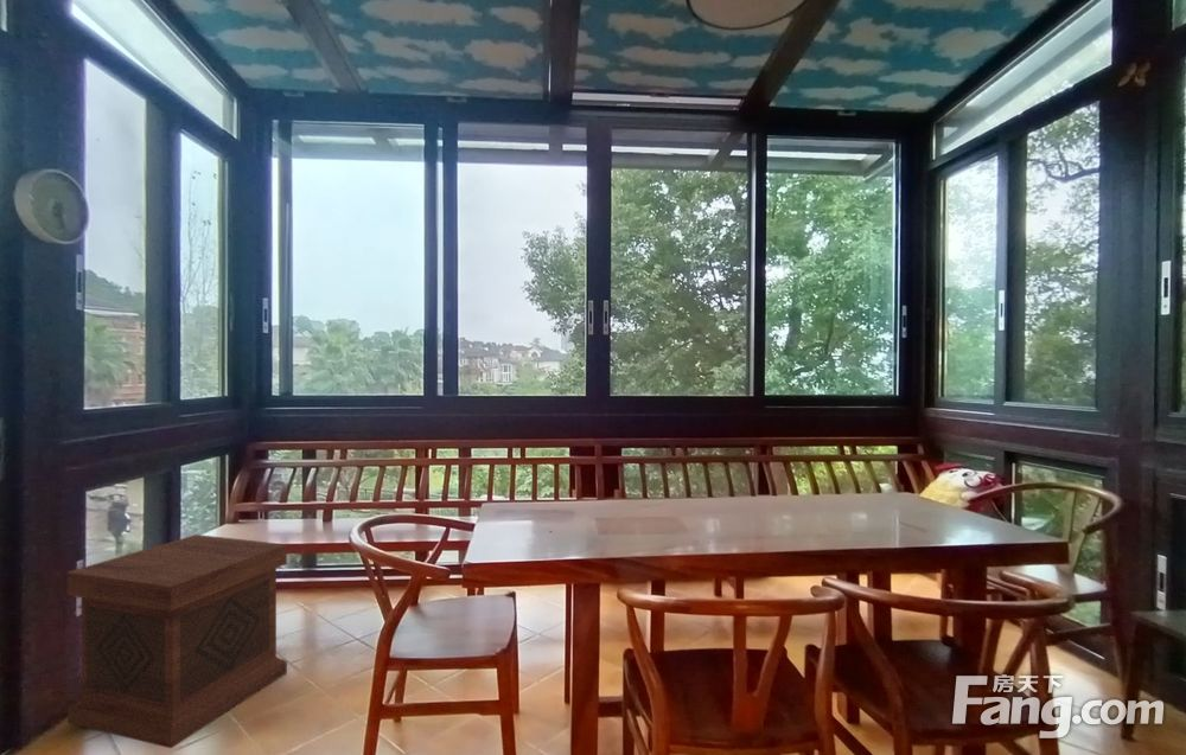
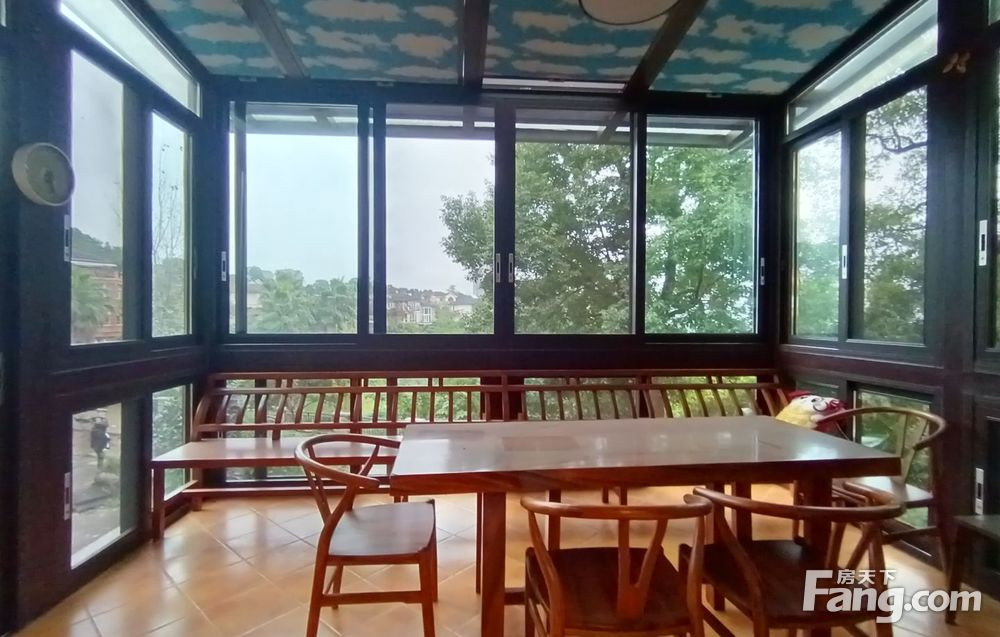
- side table (185, 626)
